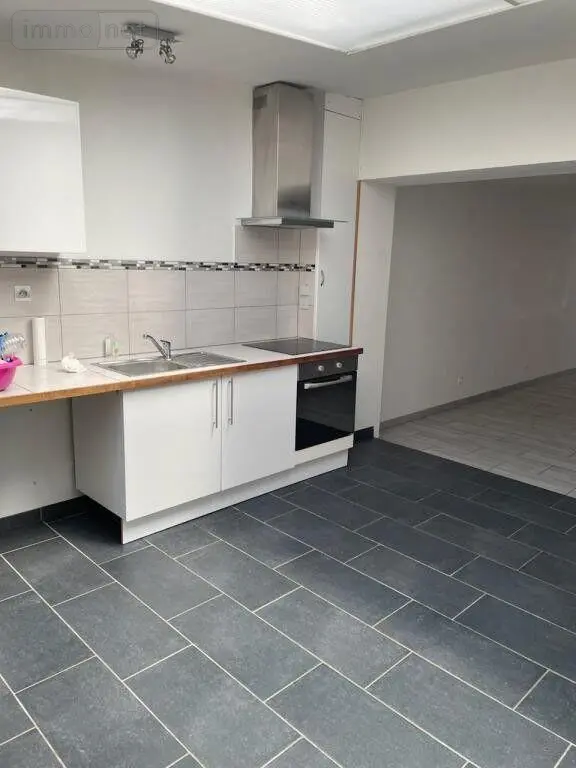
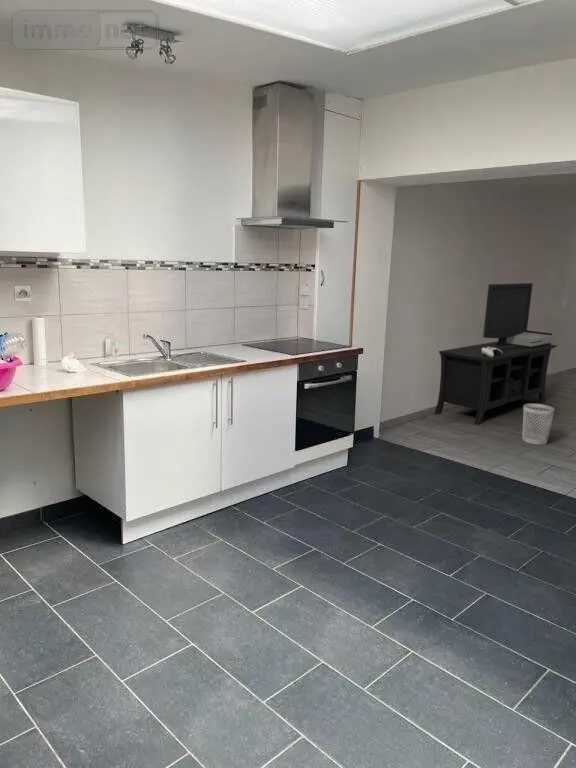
+ media console (501, 347)
+ wastebasket (537, 424)
